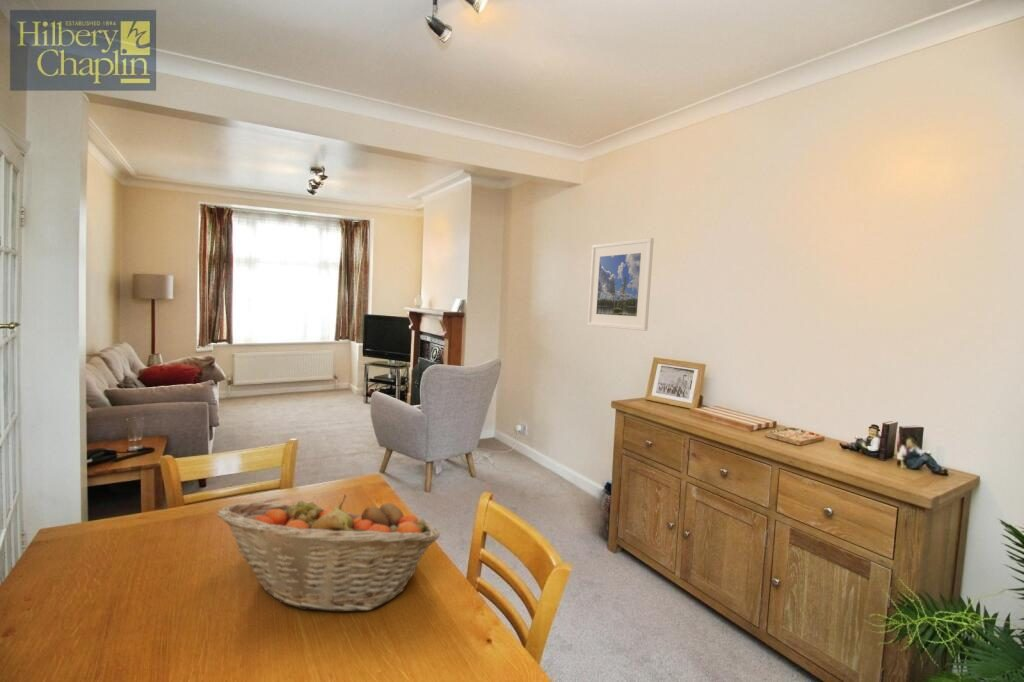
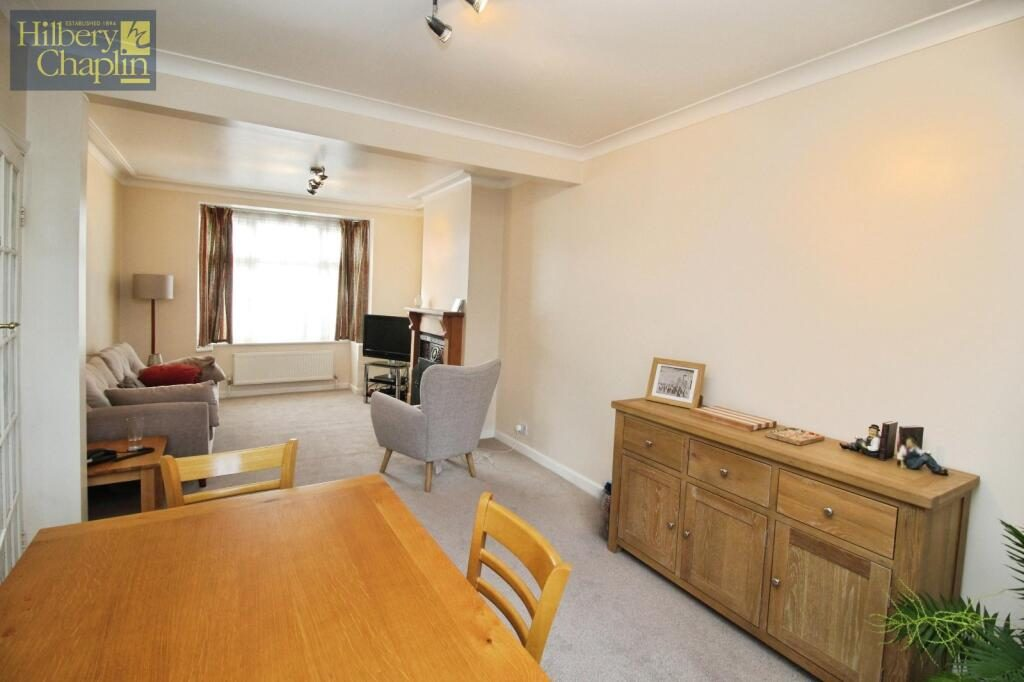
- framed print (618, 285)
- fruit basket (331, 537)
